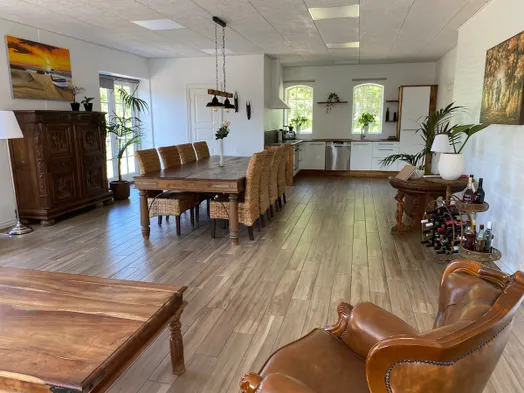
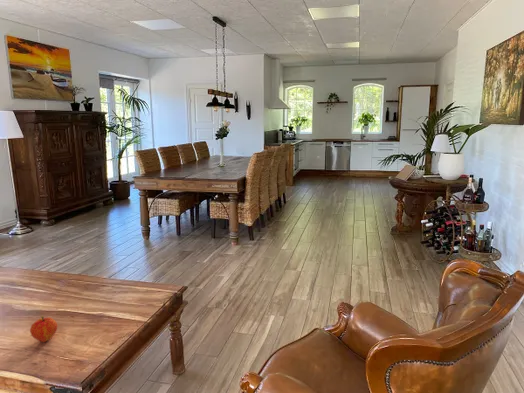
+ fruit (44, 328)
